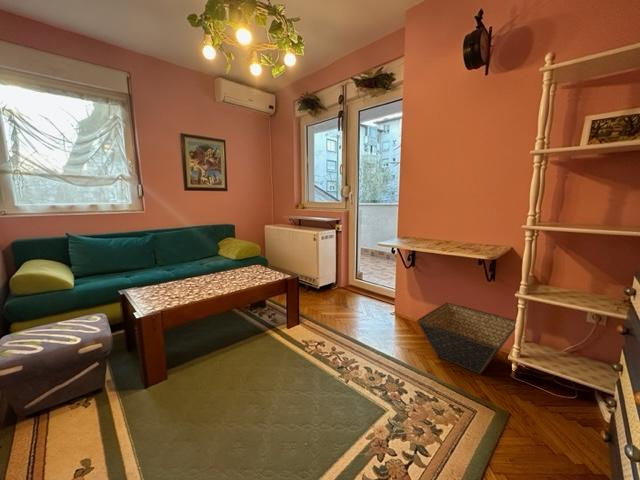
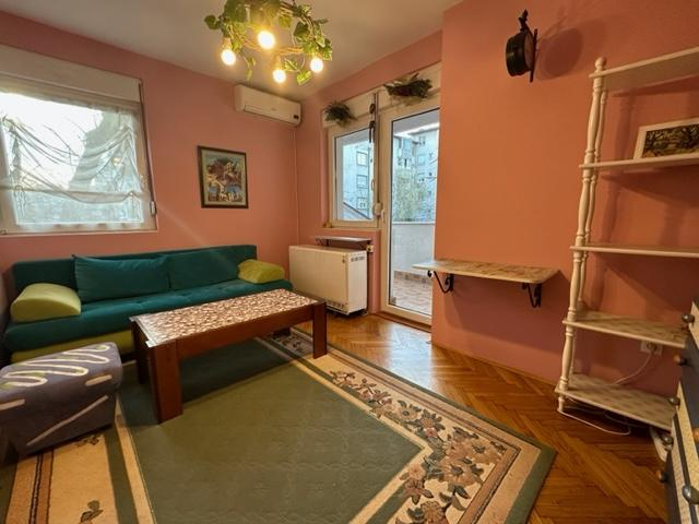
- basket (466, 339)
